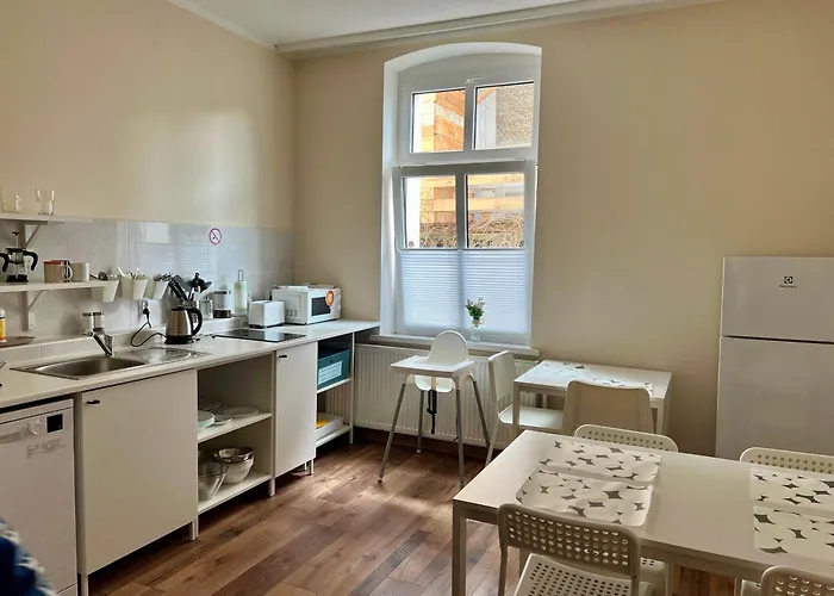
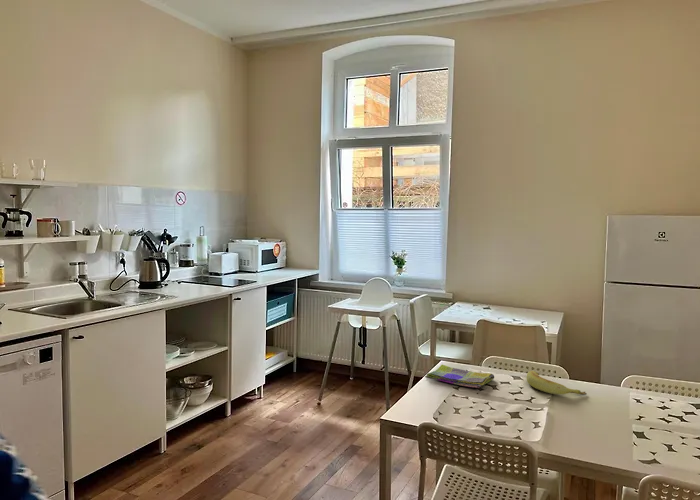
+ dish towel (460, 375)
+ banana (554, 382)
